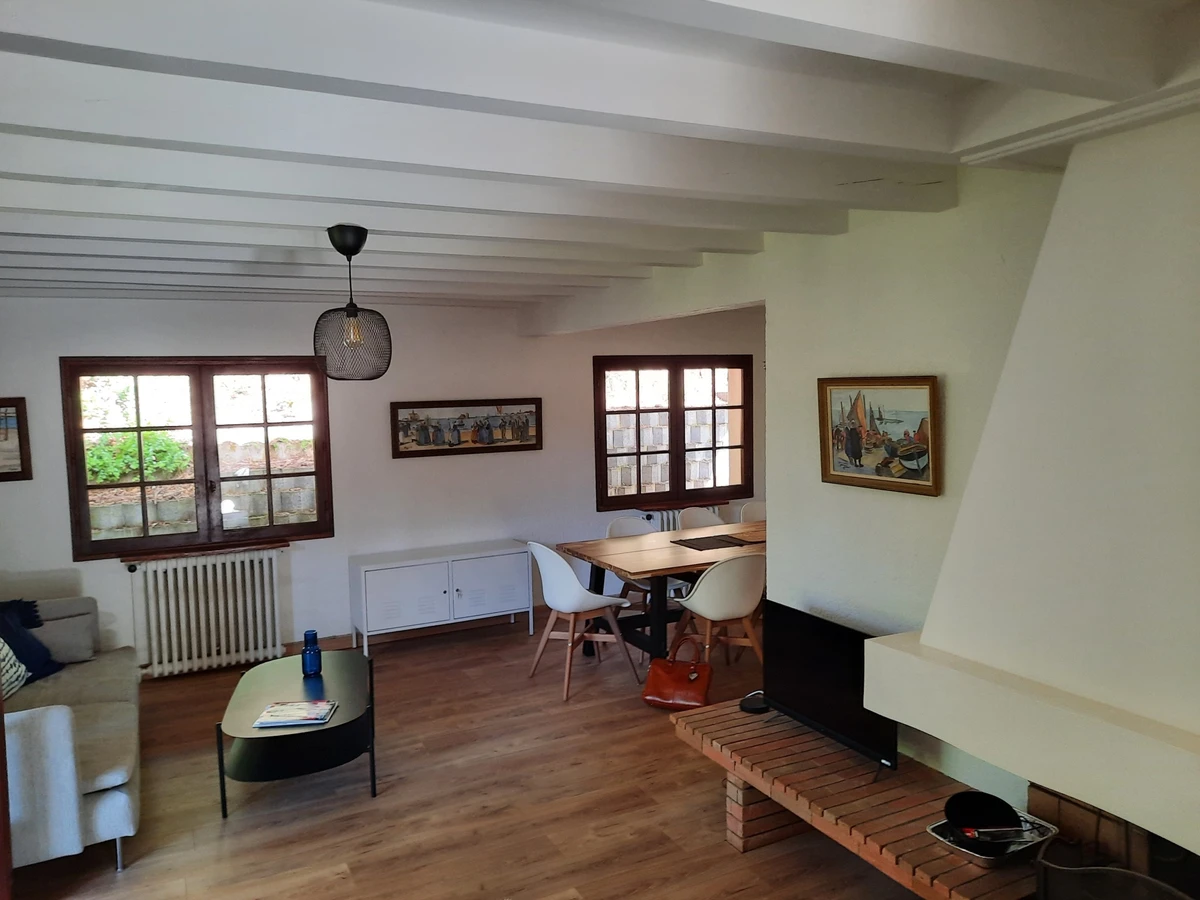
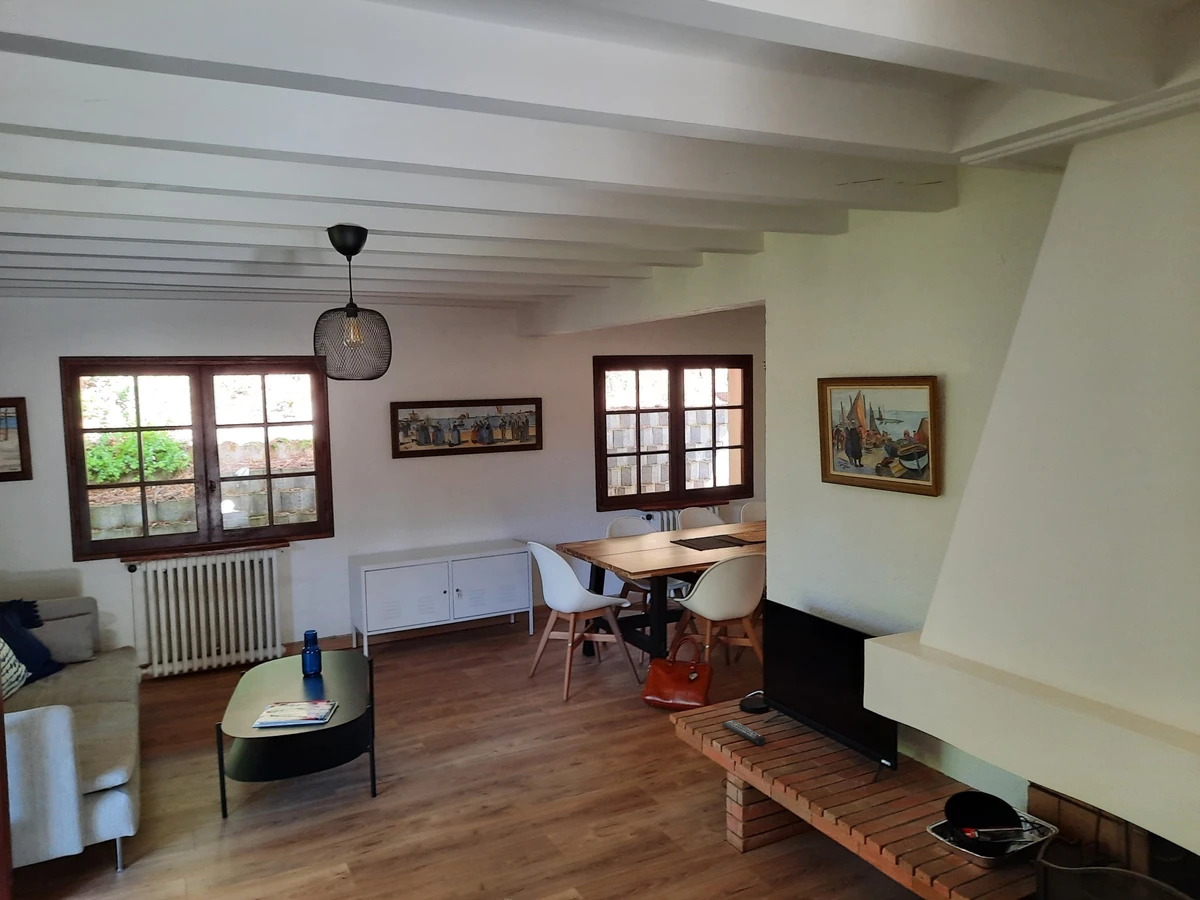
+ remote control (743, 731)
